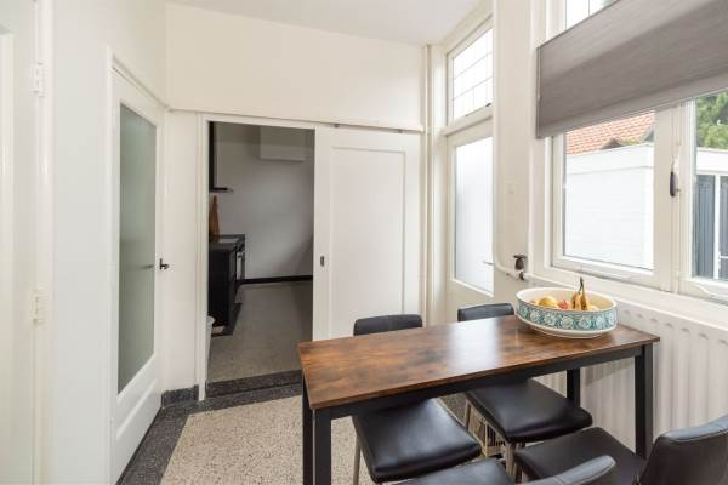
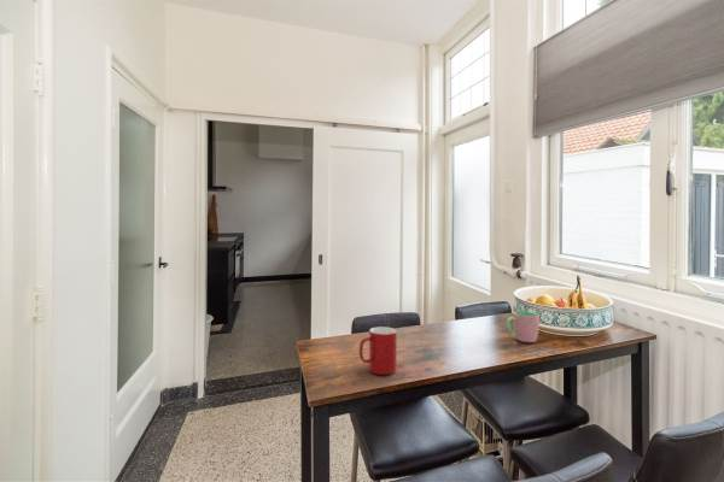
+ cup (376, 349)
+ cup (521, 327)
